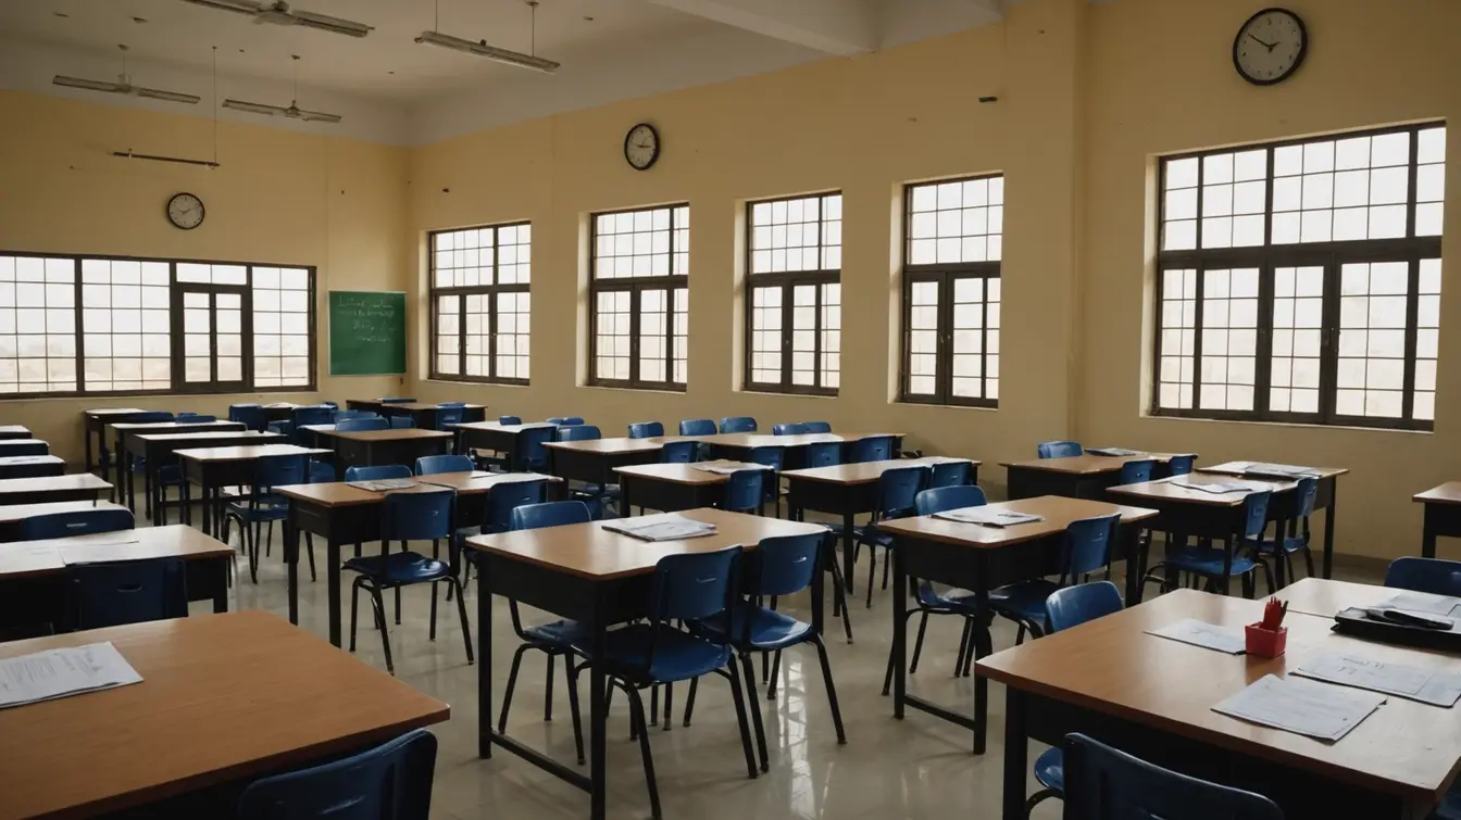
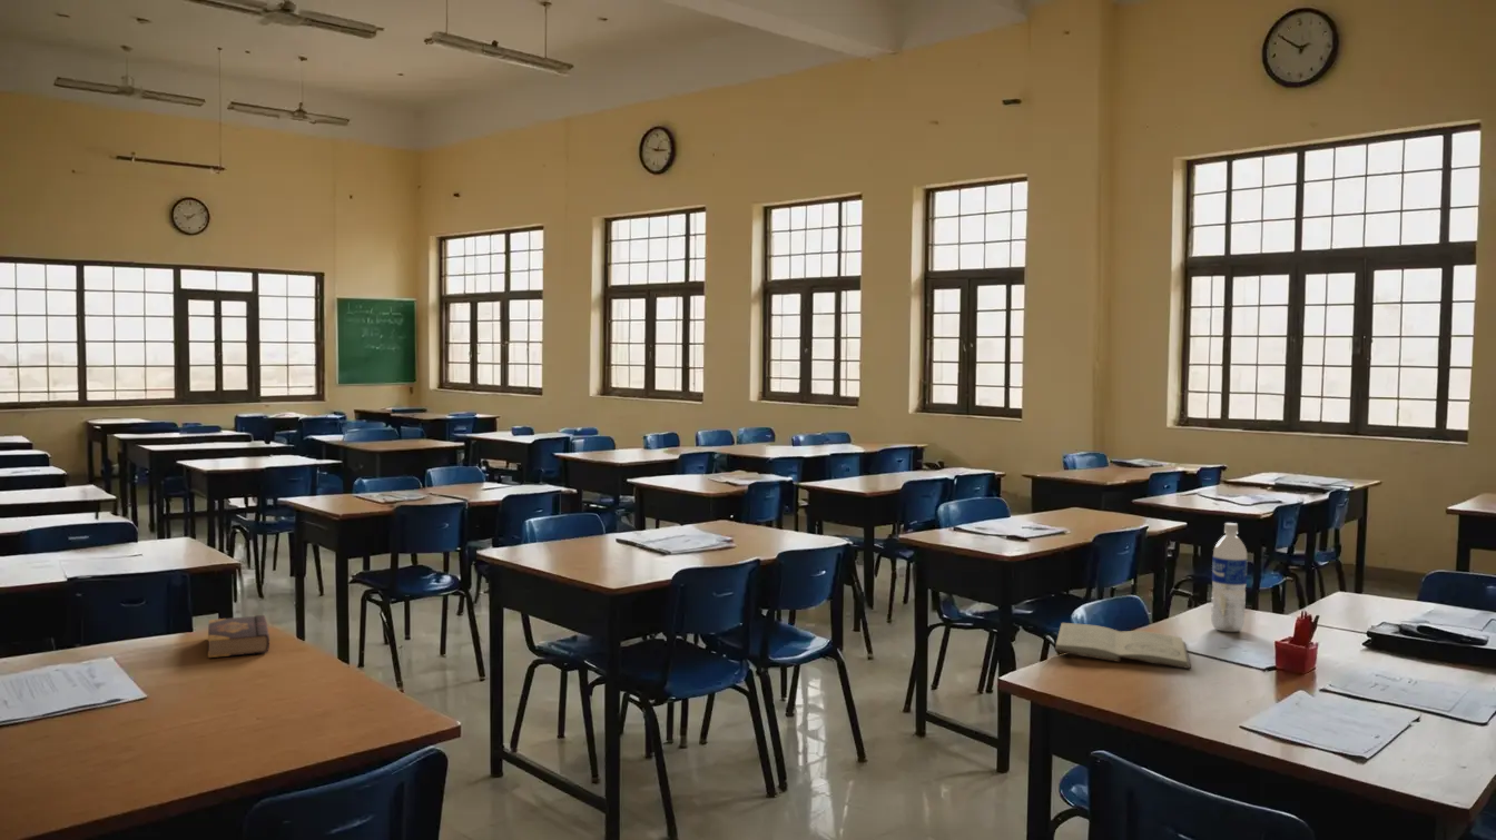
+ book (238, 633)
+ book (1121, 643)
+ water bottle (1229, 576)
